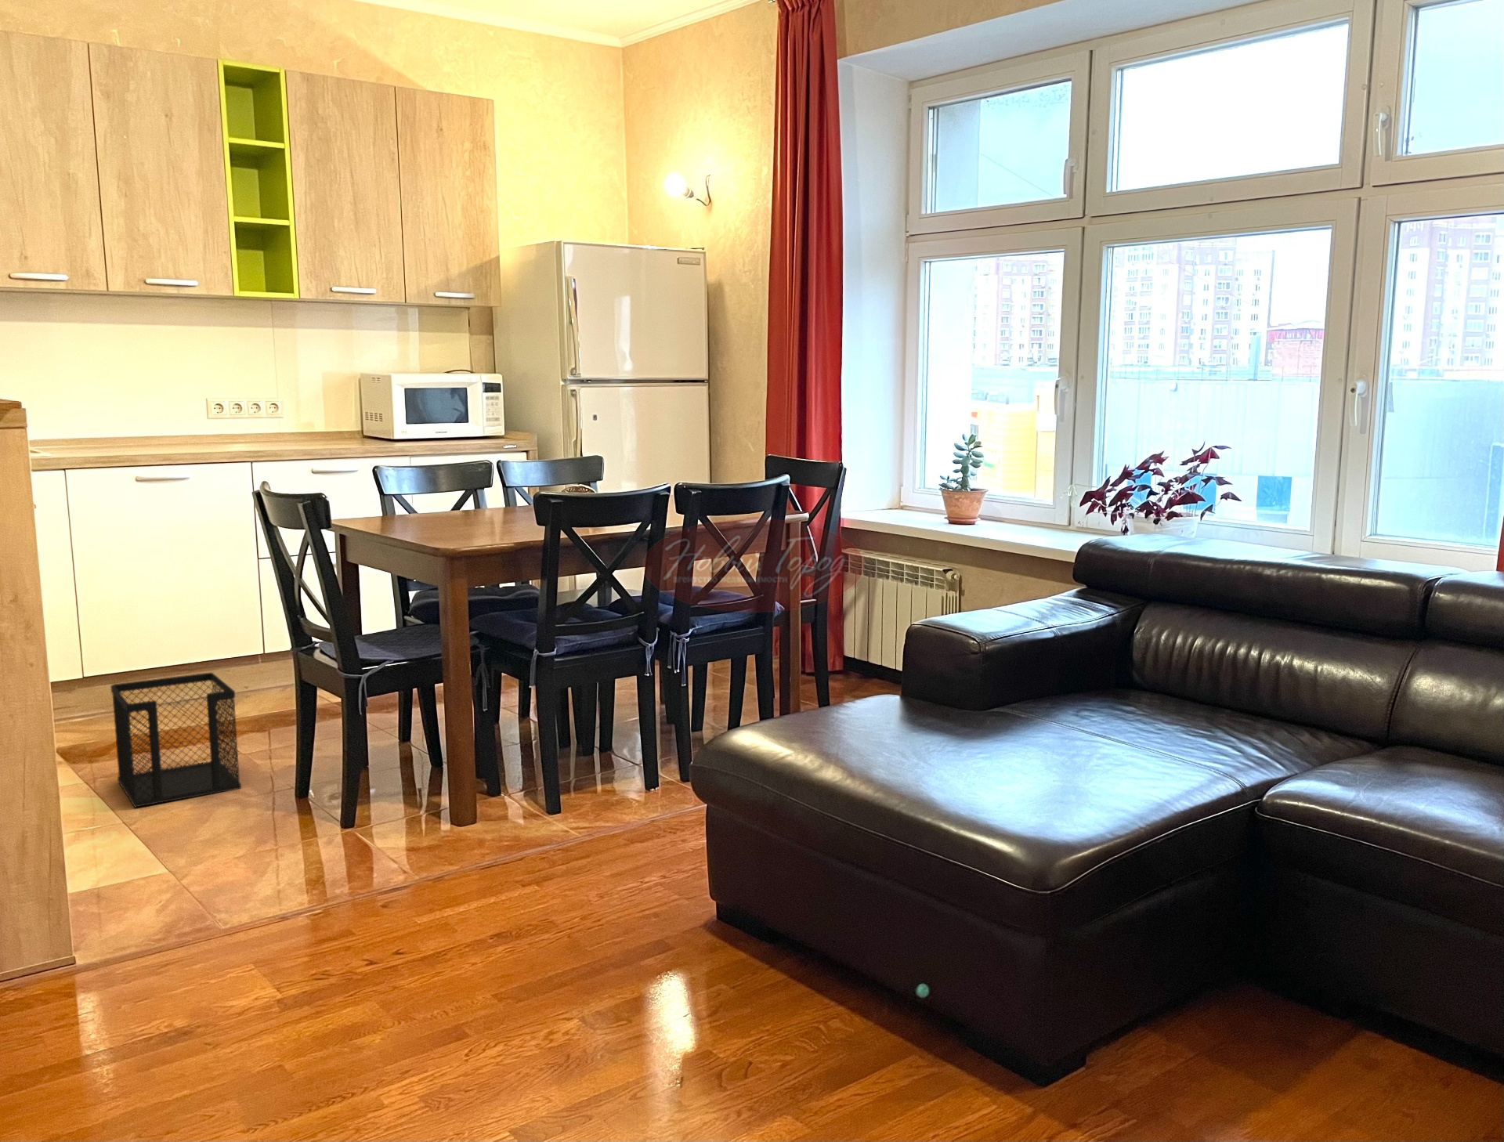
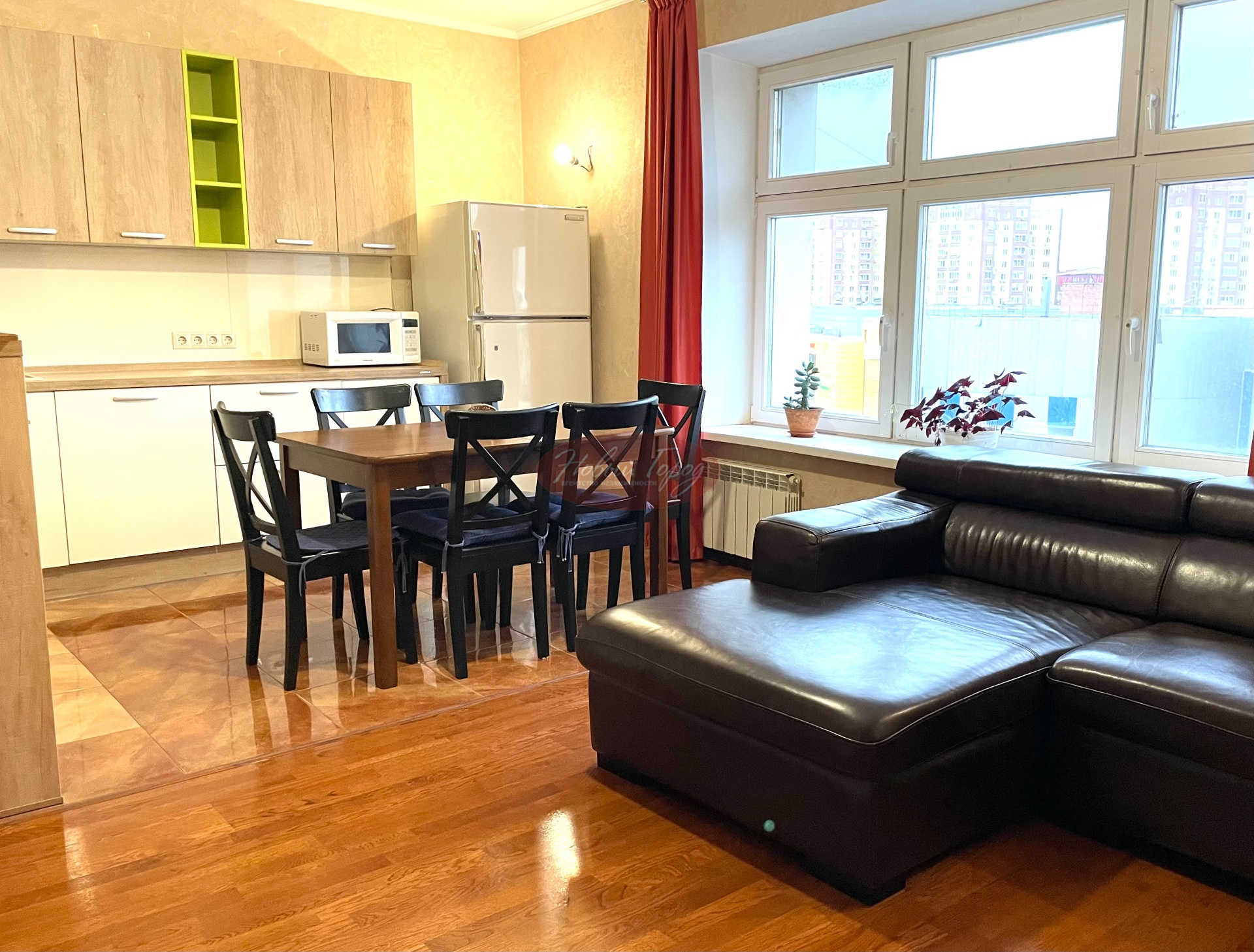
- wastebasket (174, 738)
